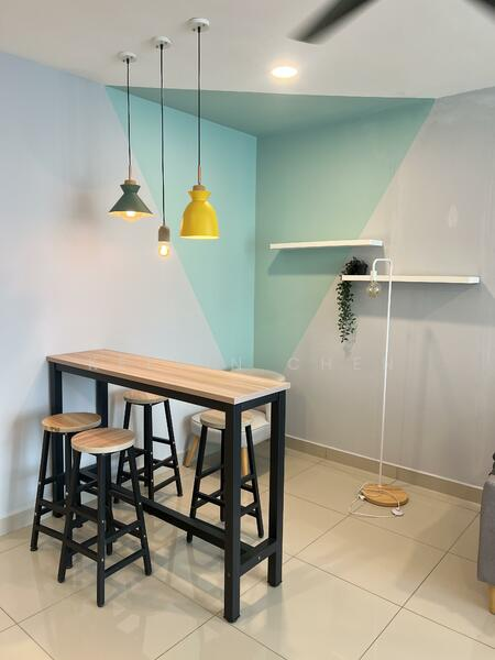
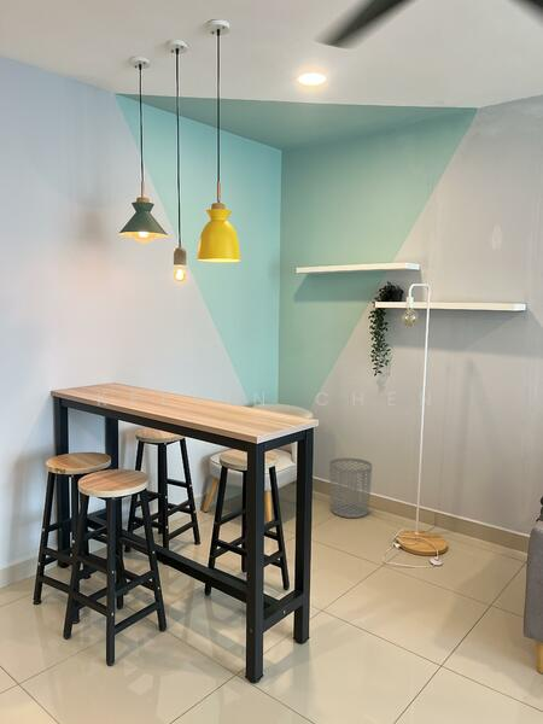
+ waste bin (350, 486)
